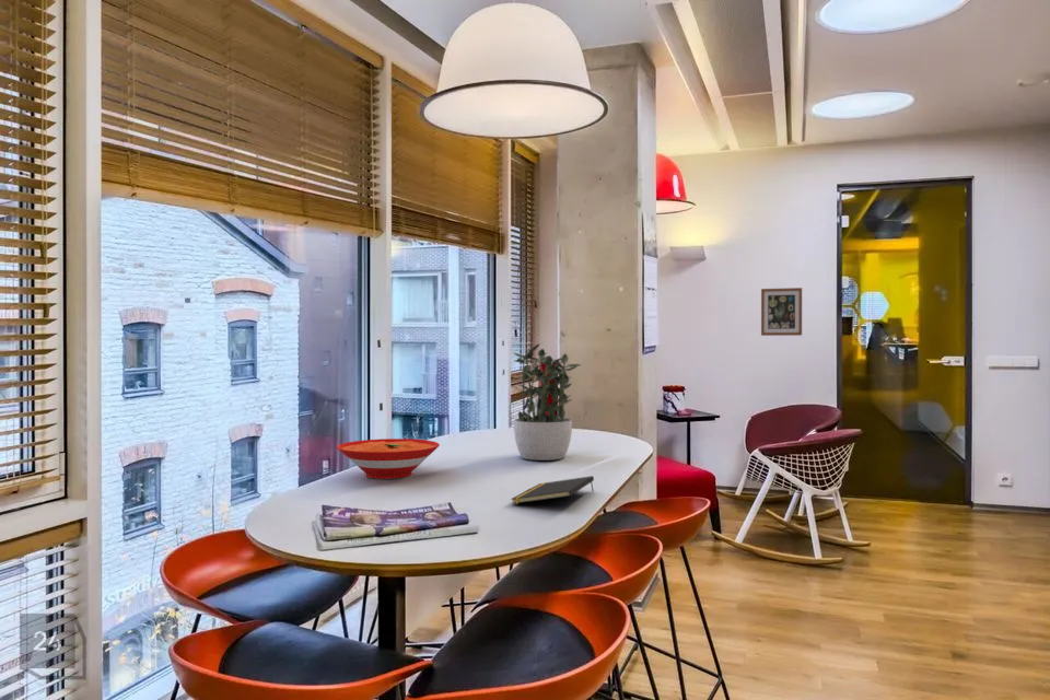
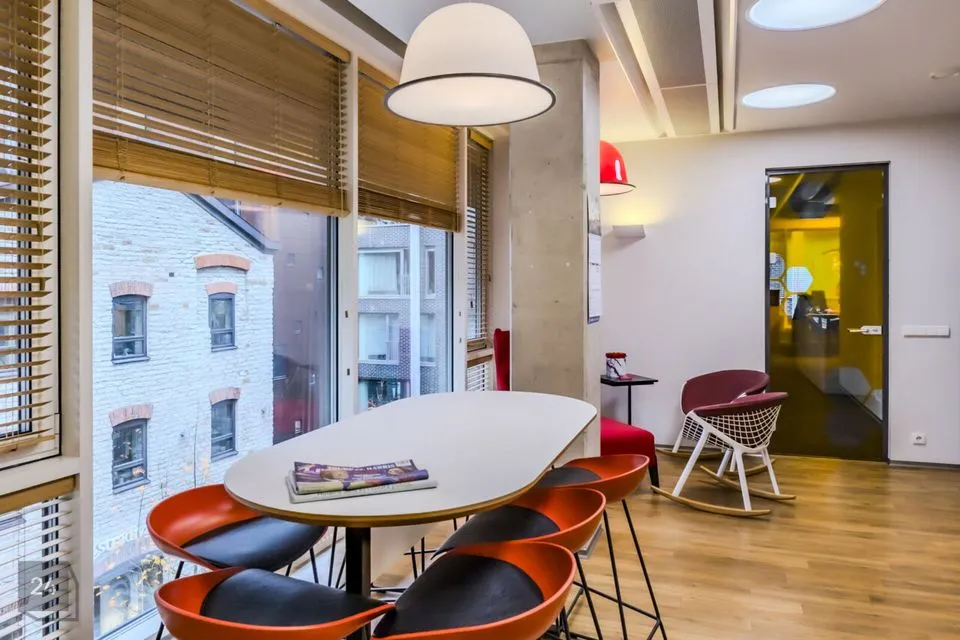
- wall art (781, 312)
- notepad (553, 489)
- potted plant (546, 399)
- bowl (388, 458)
